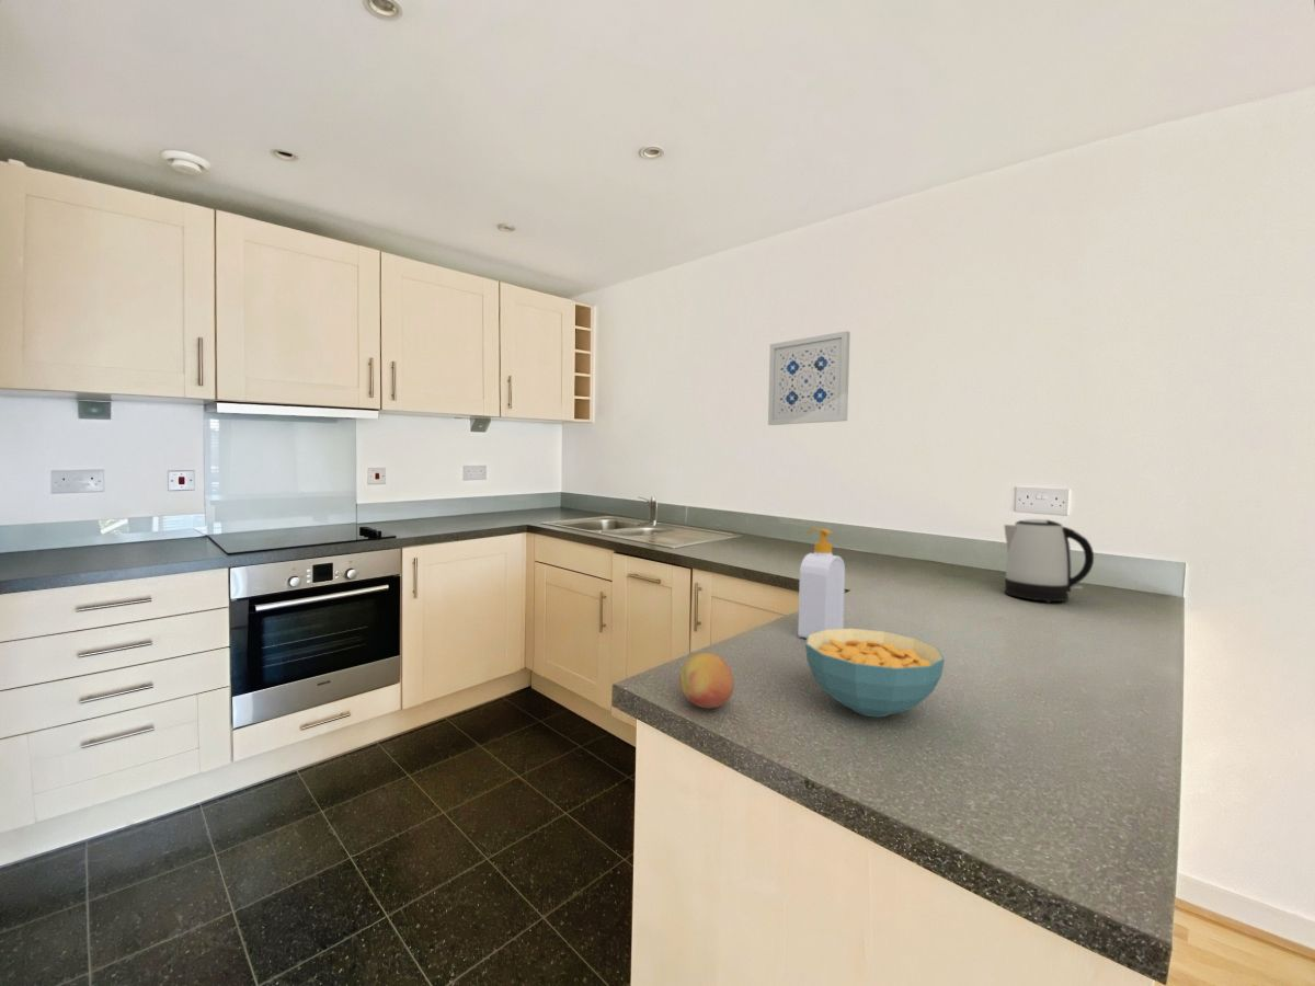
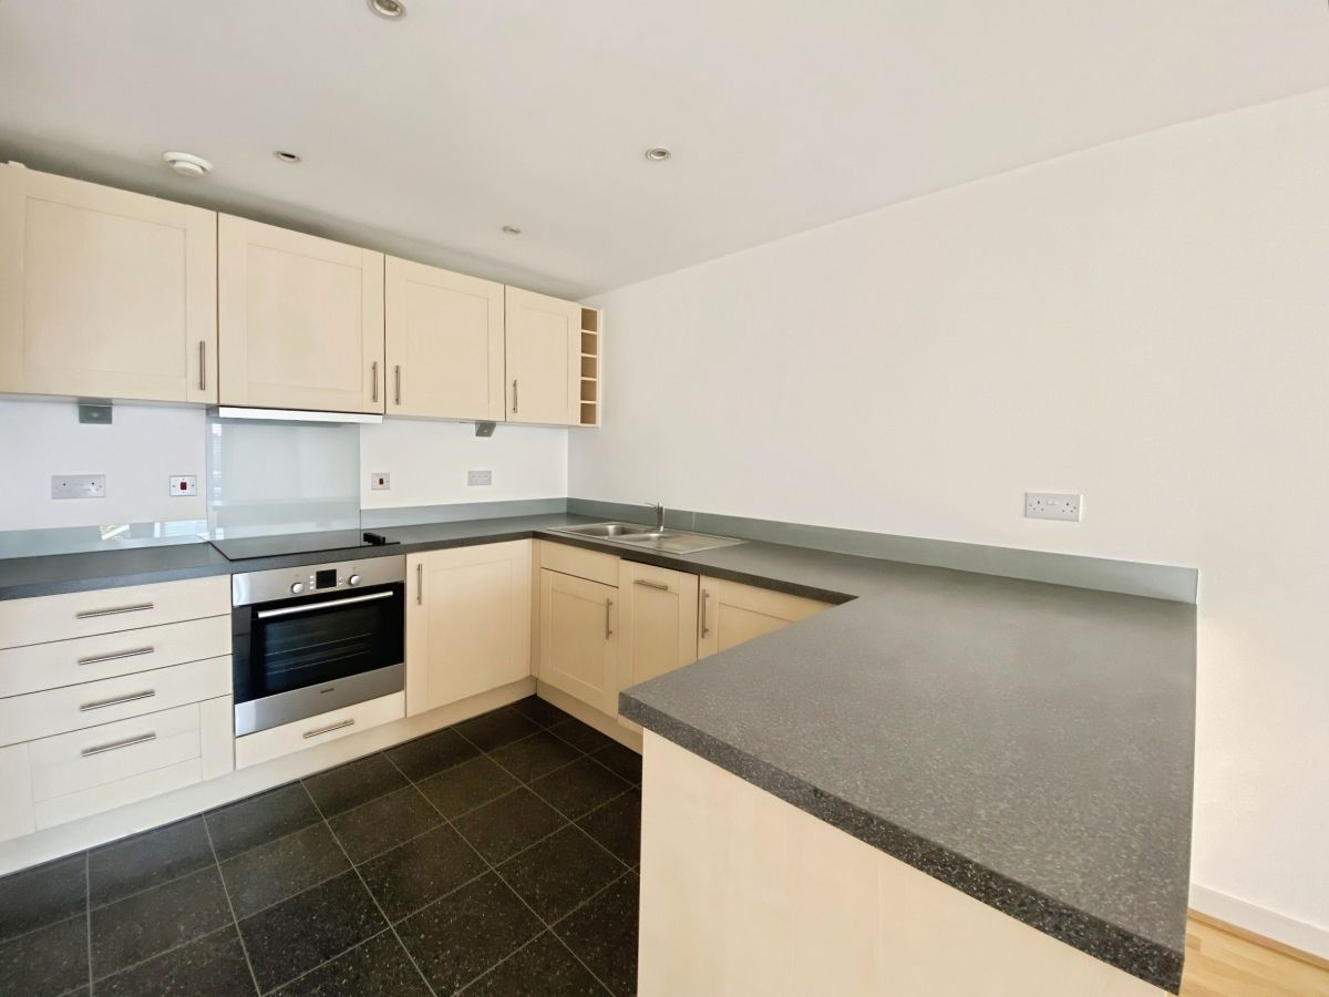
- fruit (707, 678)
- soap bottle (820, 582)
- wall art (807, 380)
- kettle (1045, 559)
- cereal bowl (870, 677)
